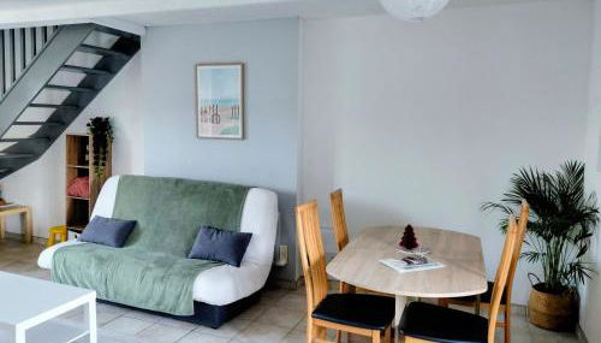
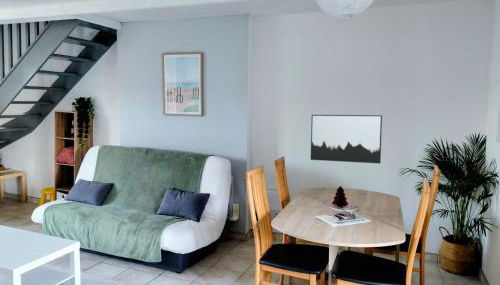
+ wall art (345, 138)
